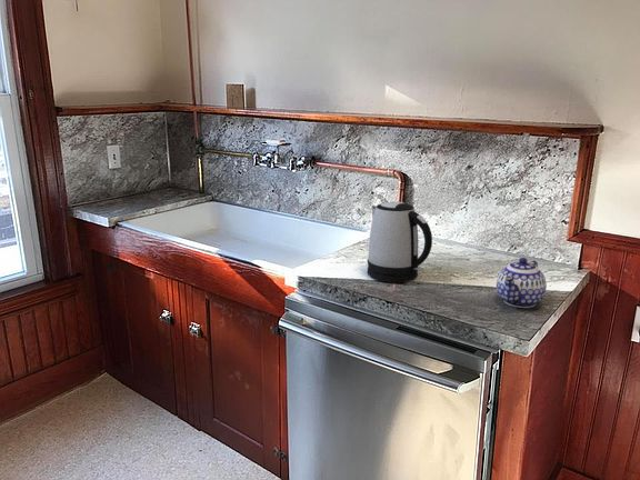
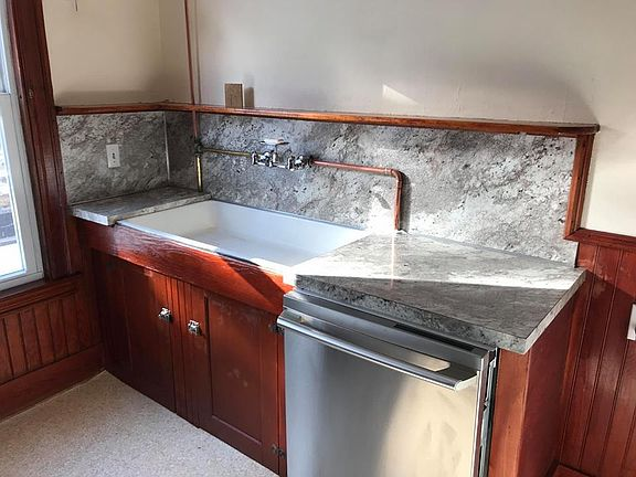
- teapot (521, 280)
- kettle (399, 240)
